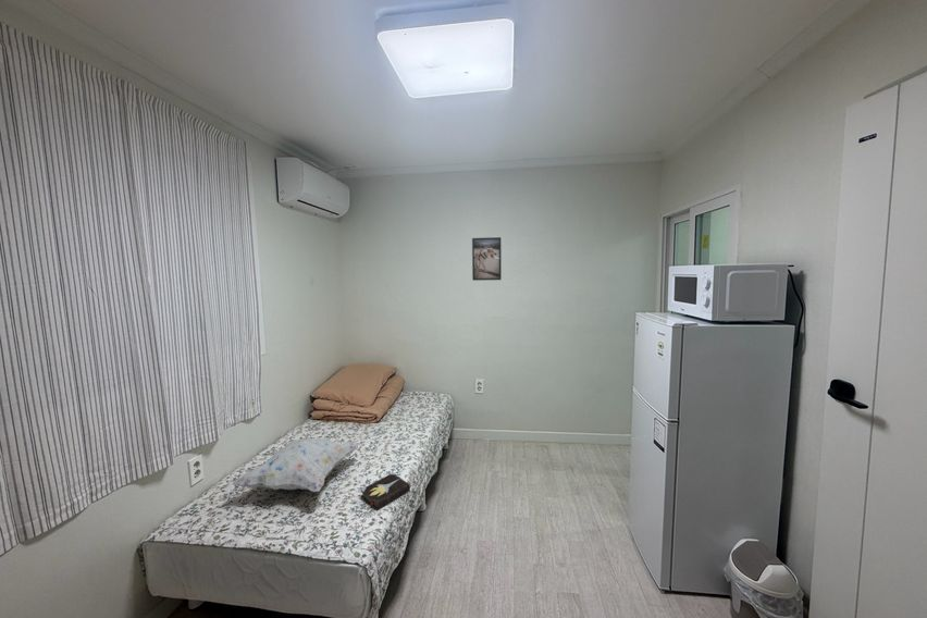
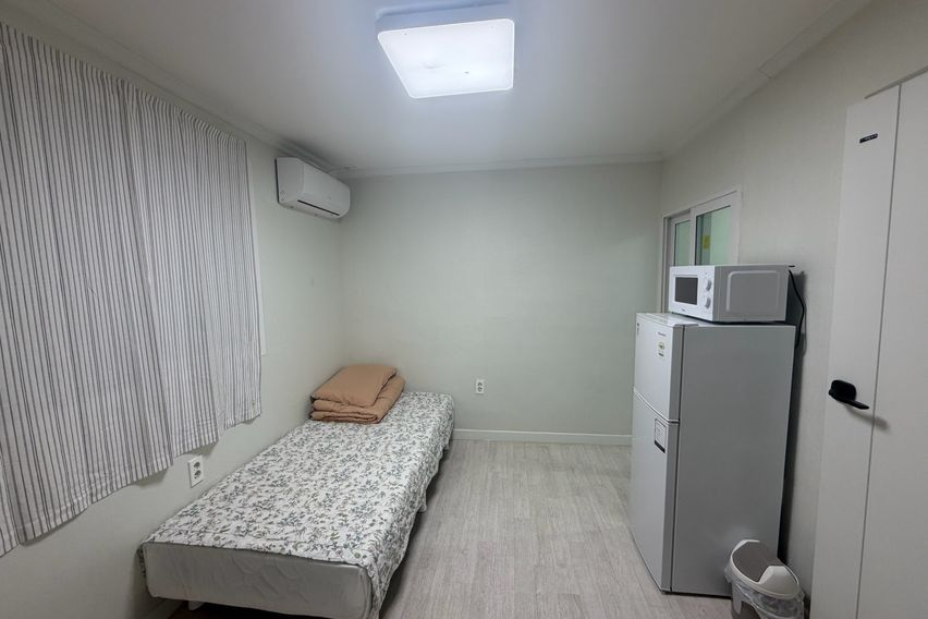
- hardback book (385, 490)
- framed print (486, 259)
- decorative pillow (302, 461)
